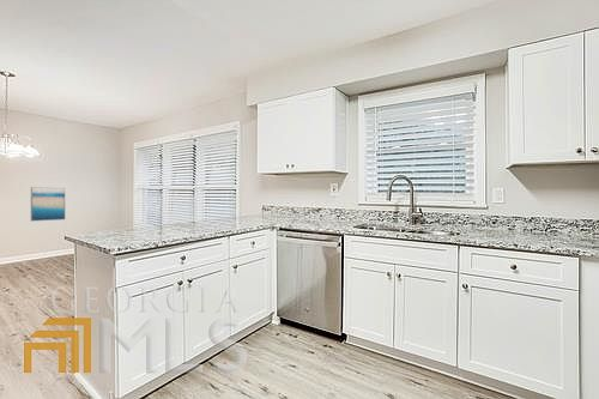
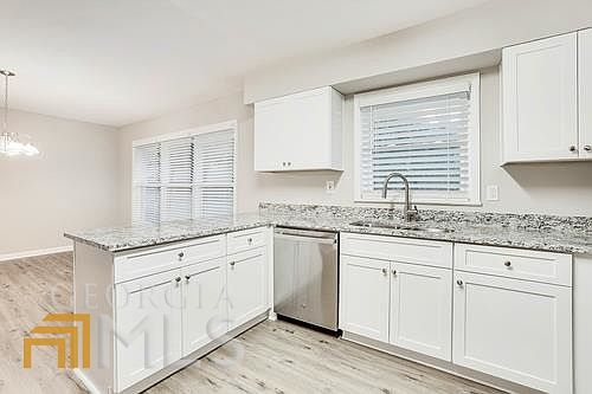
- wall art (48, 204)
